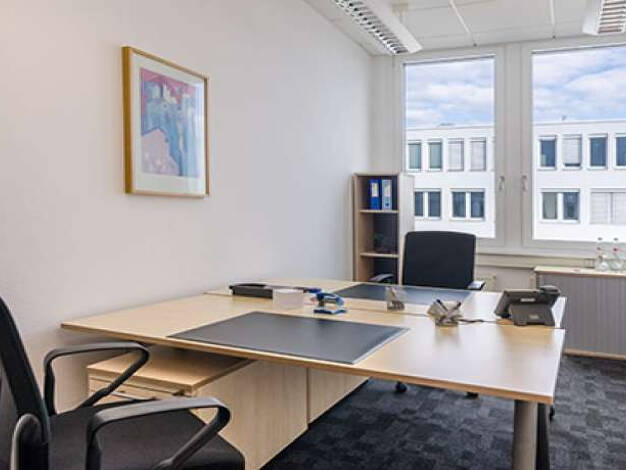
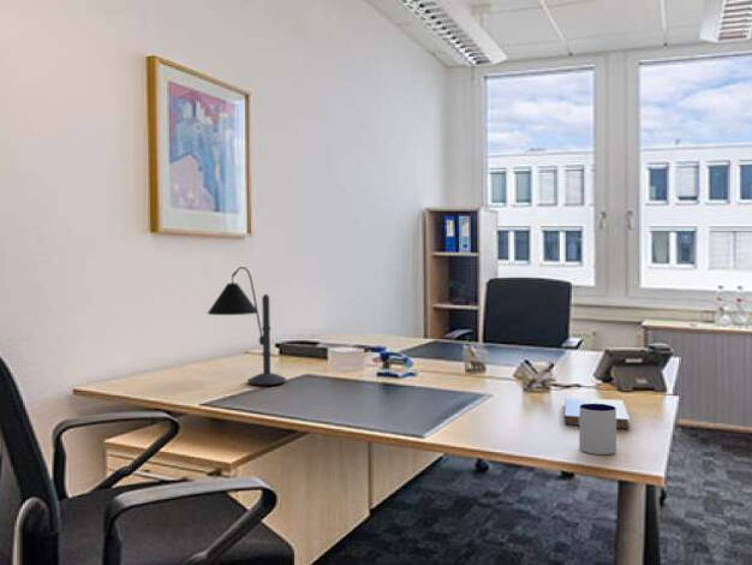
+ mug (601, 427)
+ desk lamp (245, 314)
+ hardcover book (595, 403)
